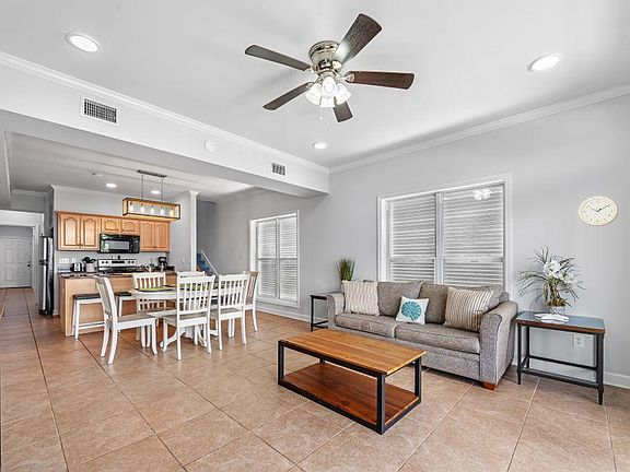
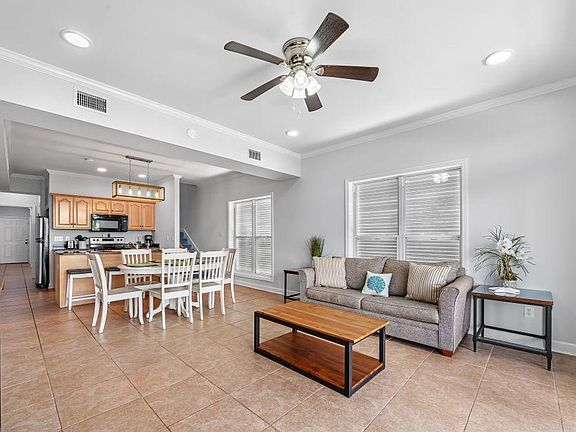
- wall clock (597, 211)
